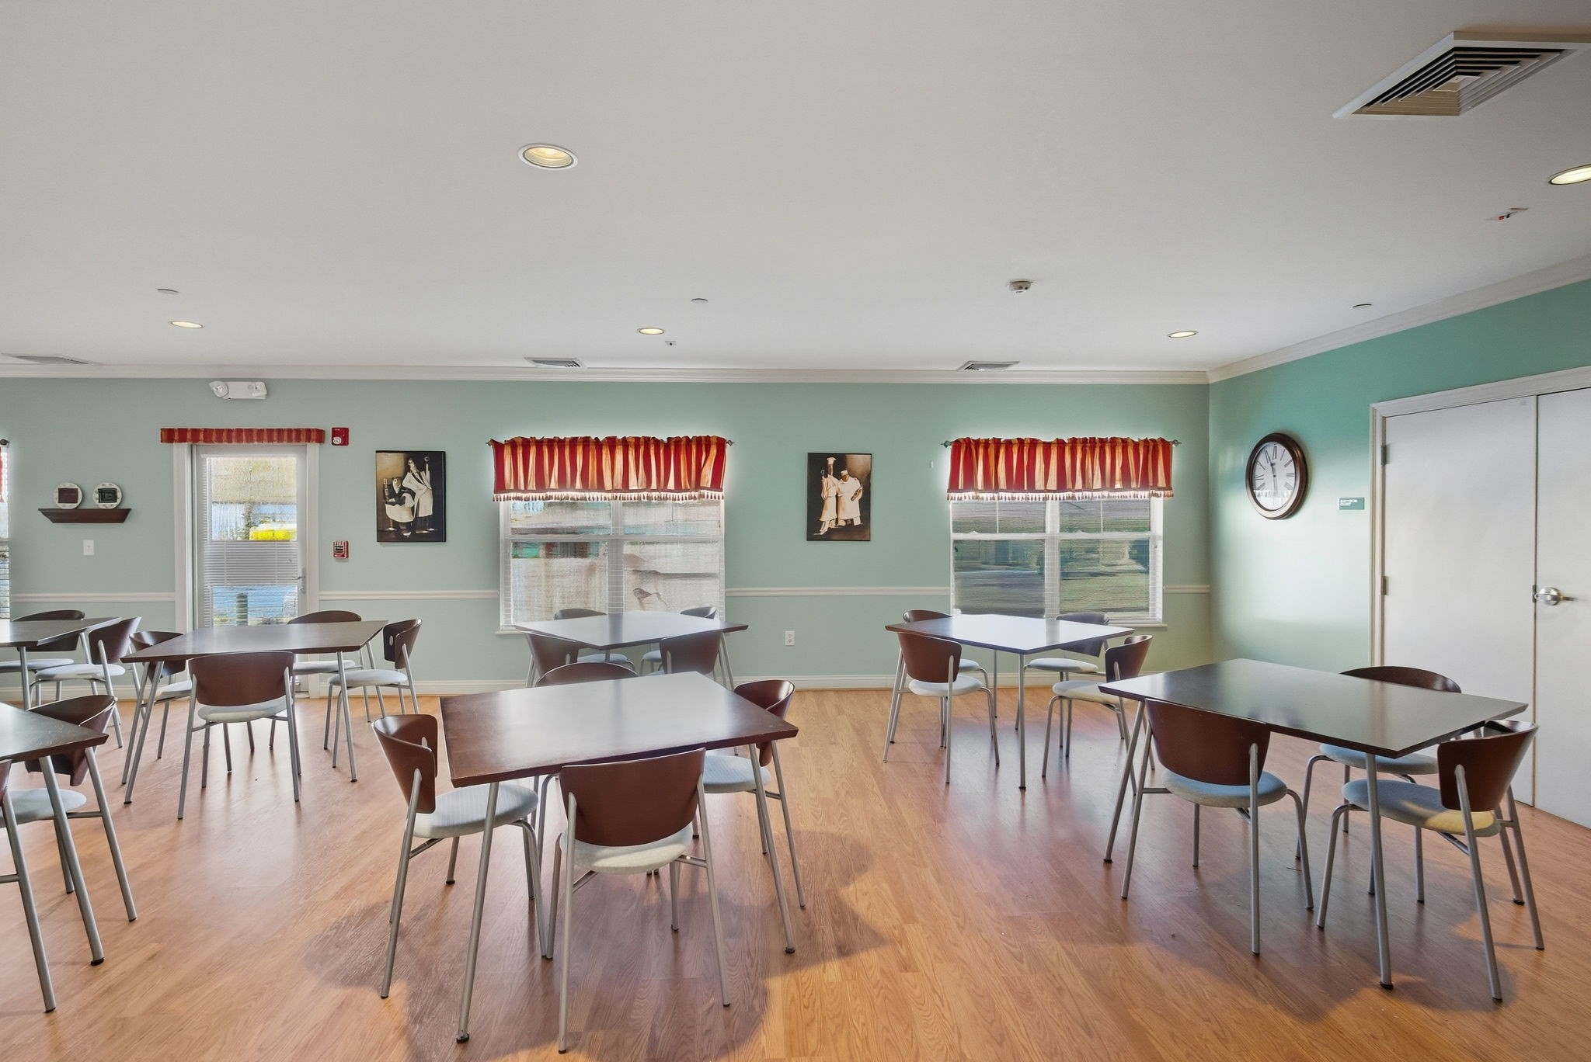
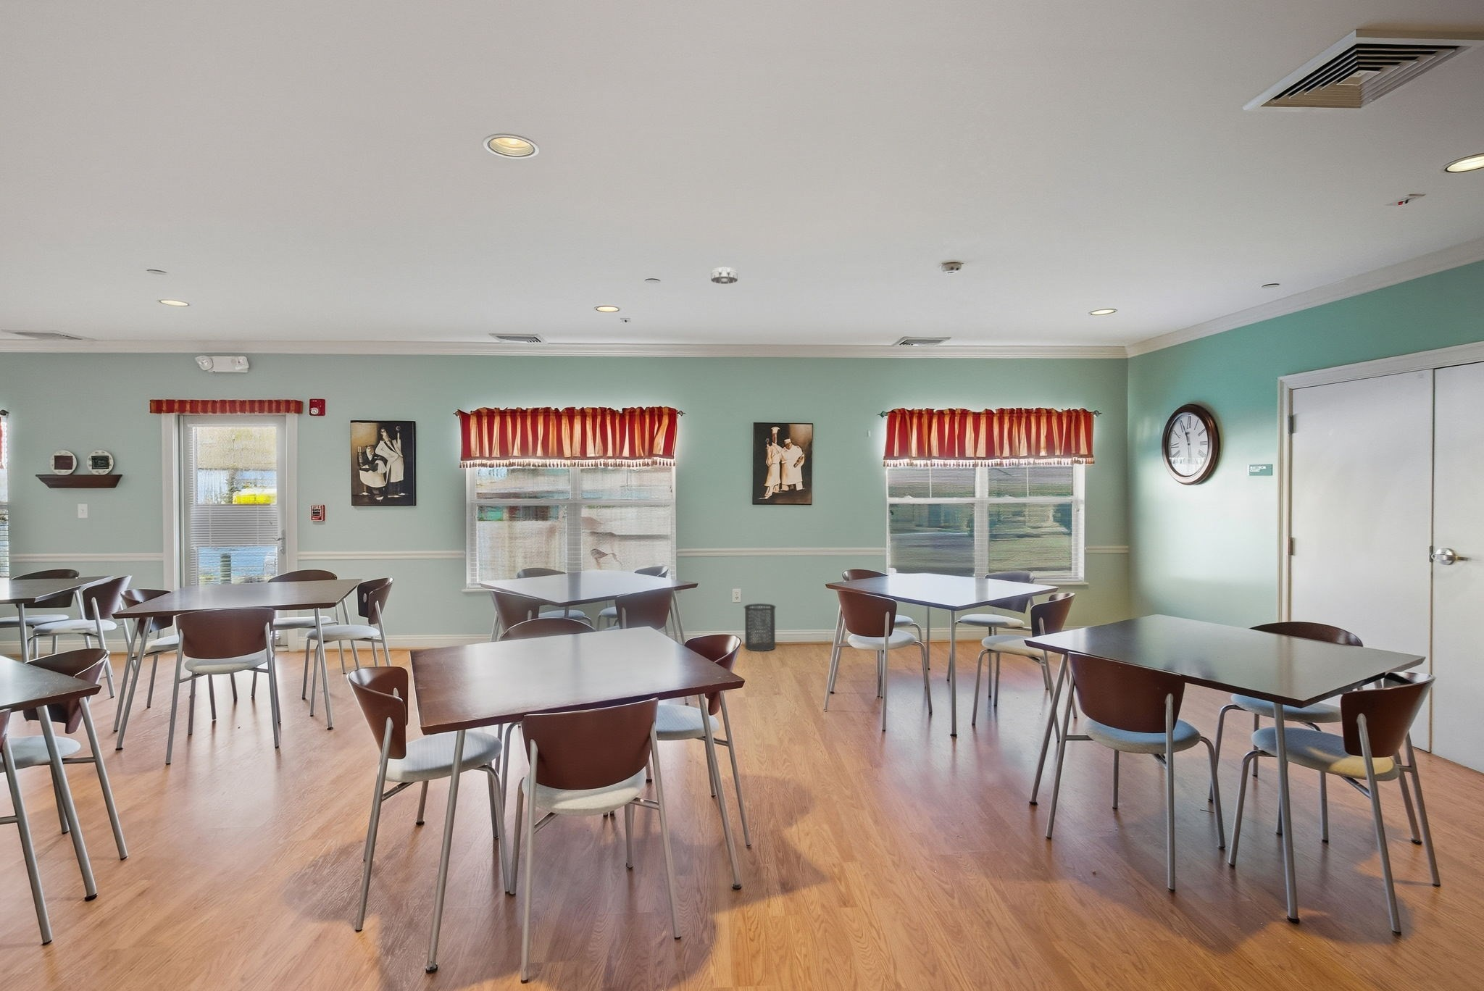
+ trash can (760, 627)
+ smoke detector (724, 274)
